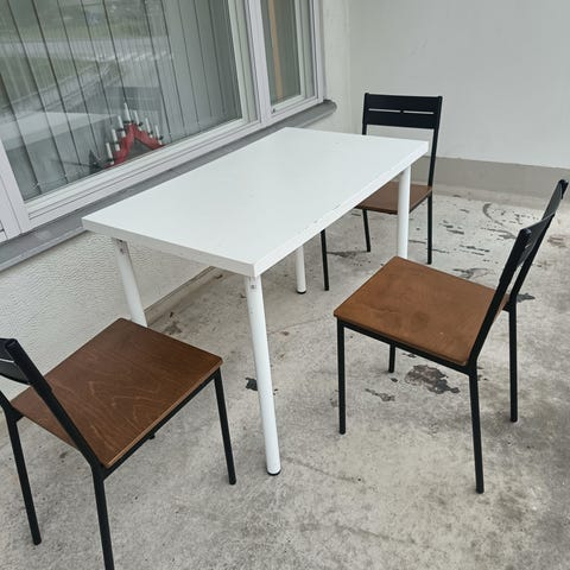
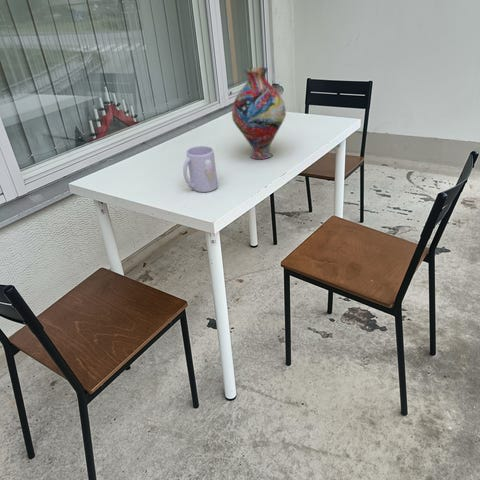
+ vase (258, 114)
+ mug (198, 170)
